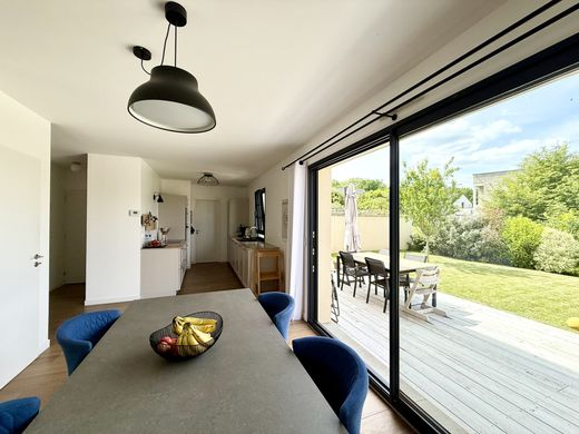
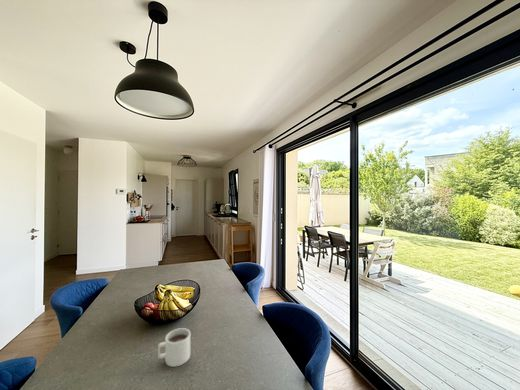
+ mug (175, 347)
